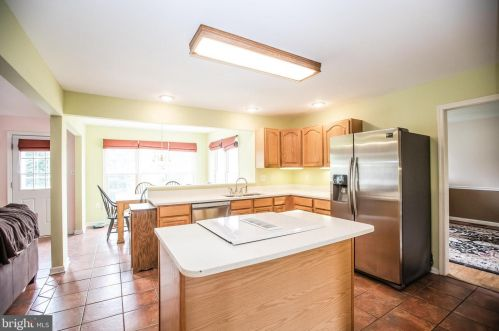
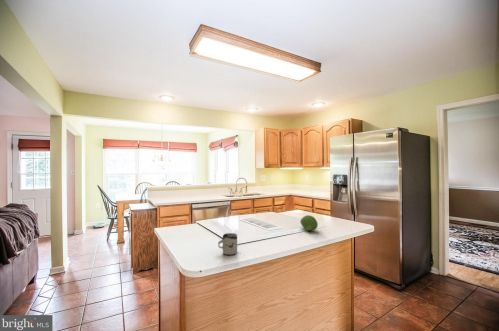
+ cup (227, 244)
+ fruit (308, 222)
